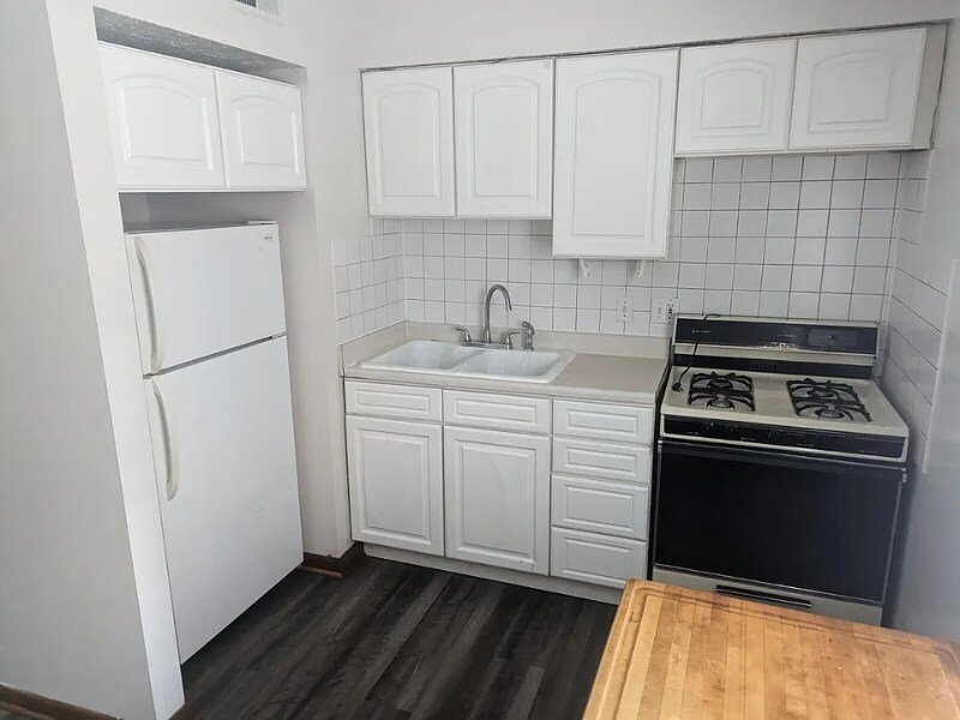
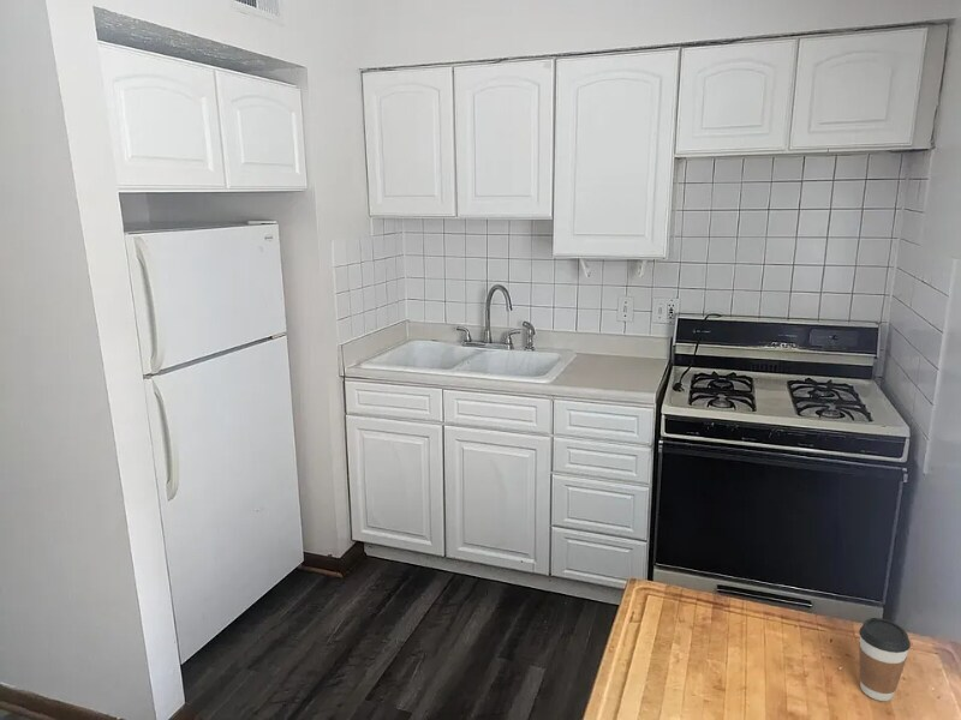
+ coffee cup (881, 660)
